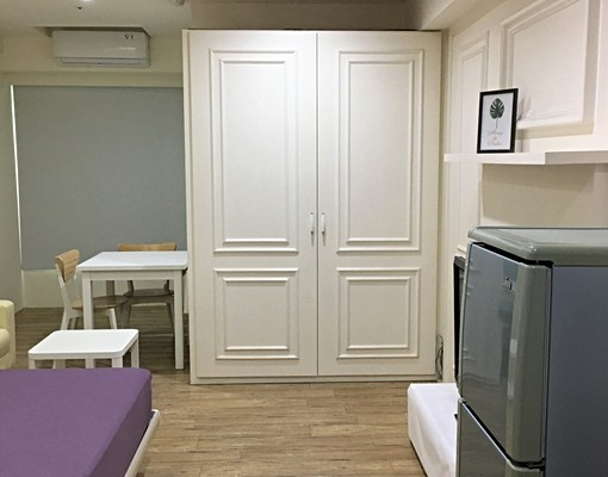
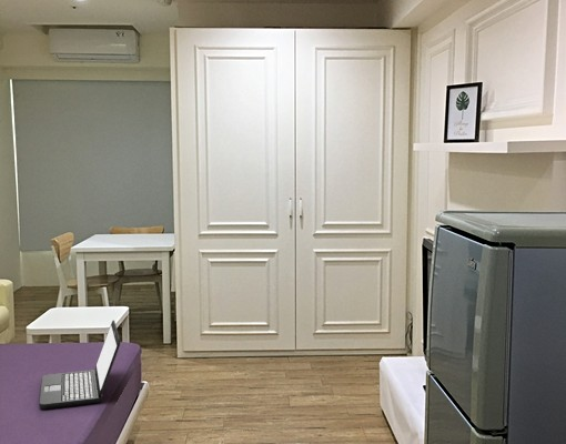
+ laptop (81, 371)
